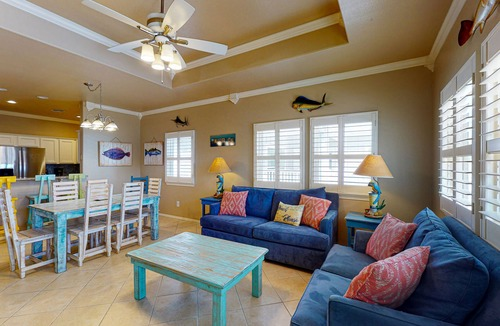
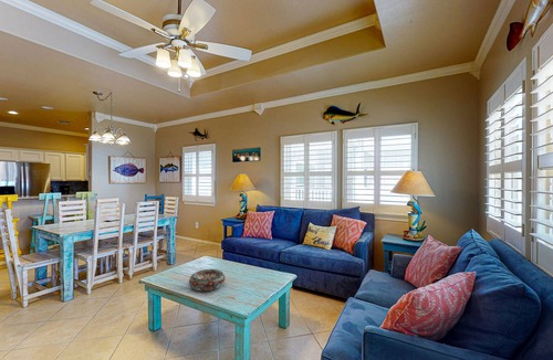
+ decorative bowl (207, 279)
